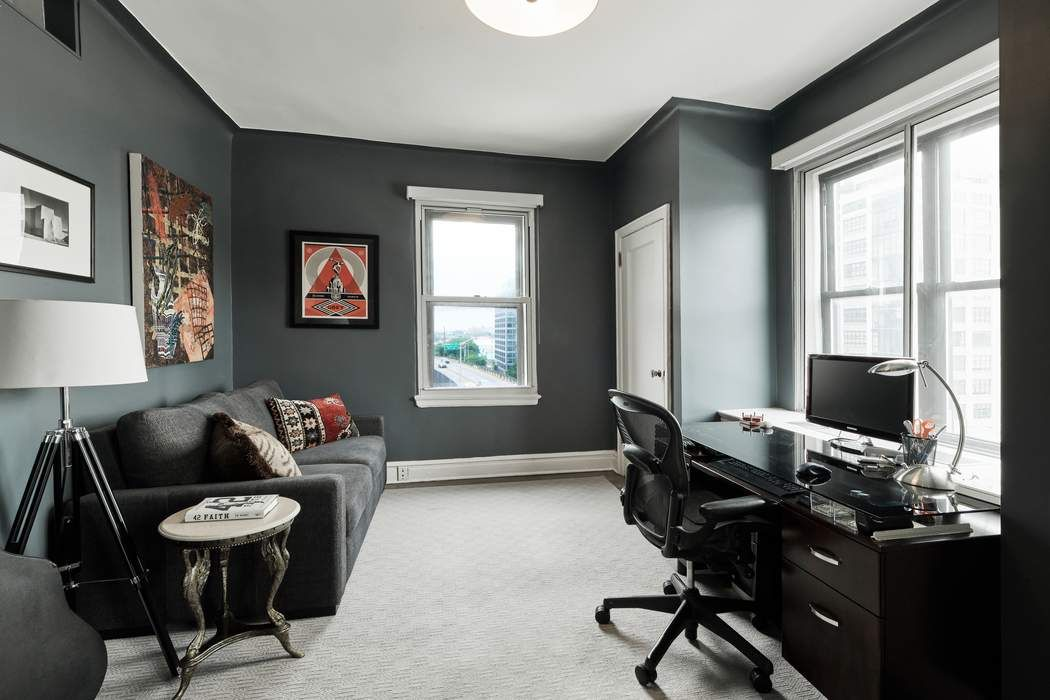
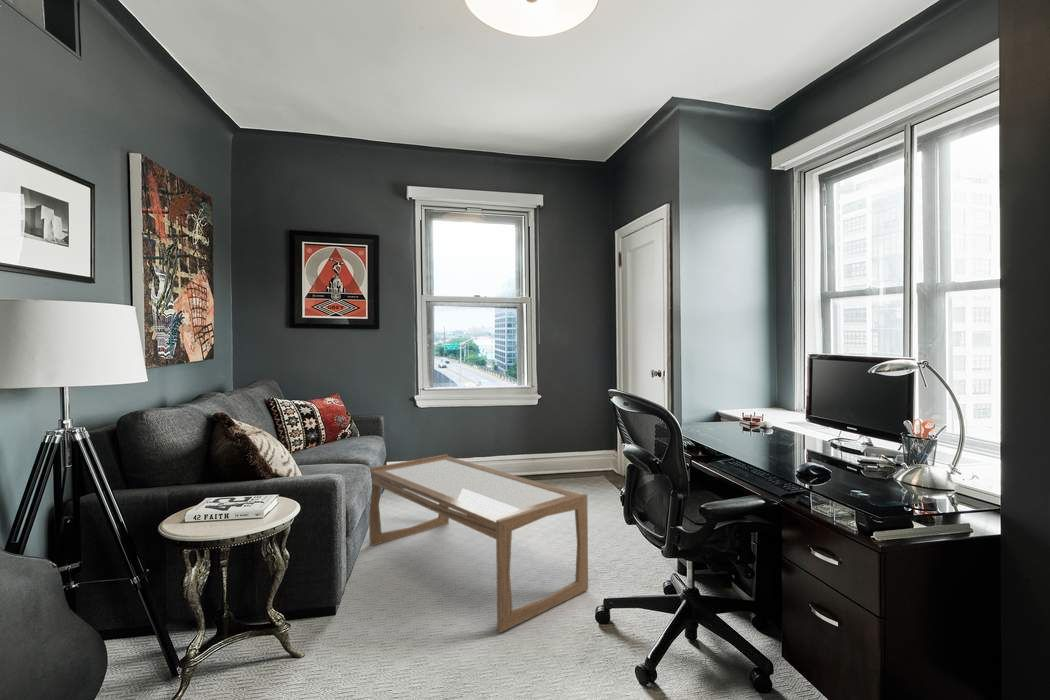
+ coffee table (467, 522)
